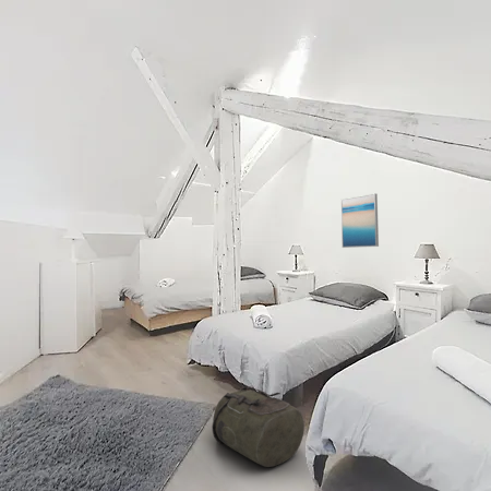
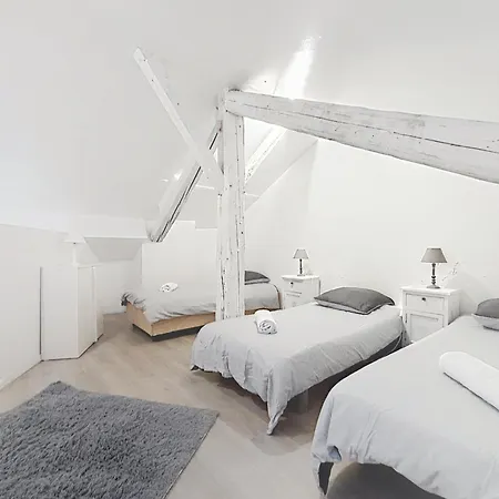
- wall art (358, 221)
- backpack (254, 418)
